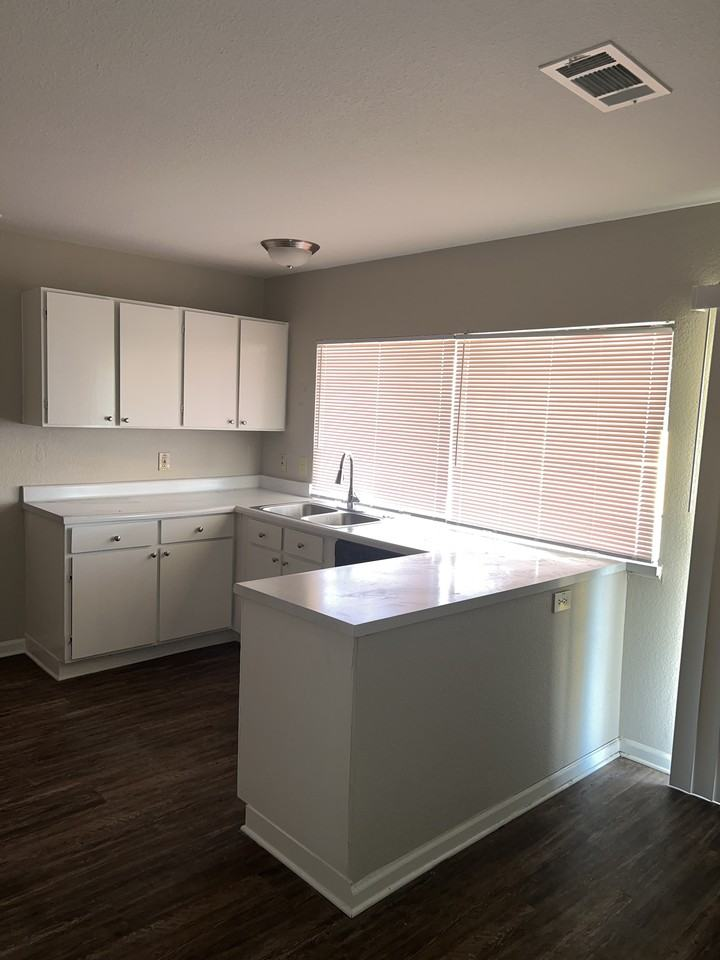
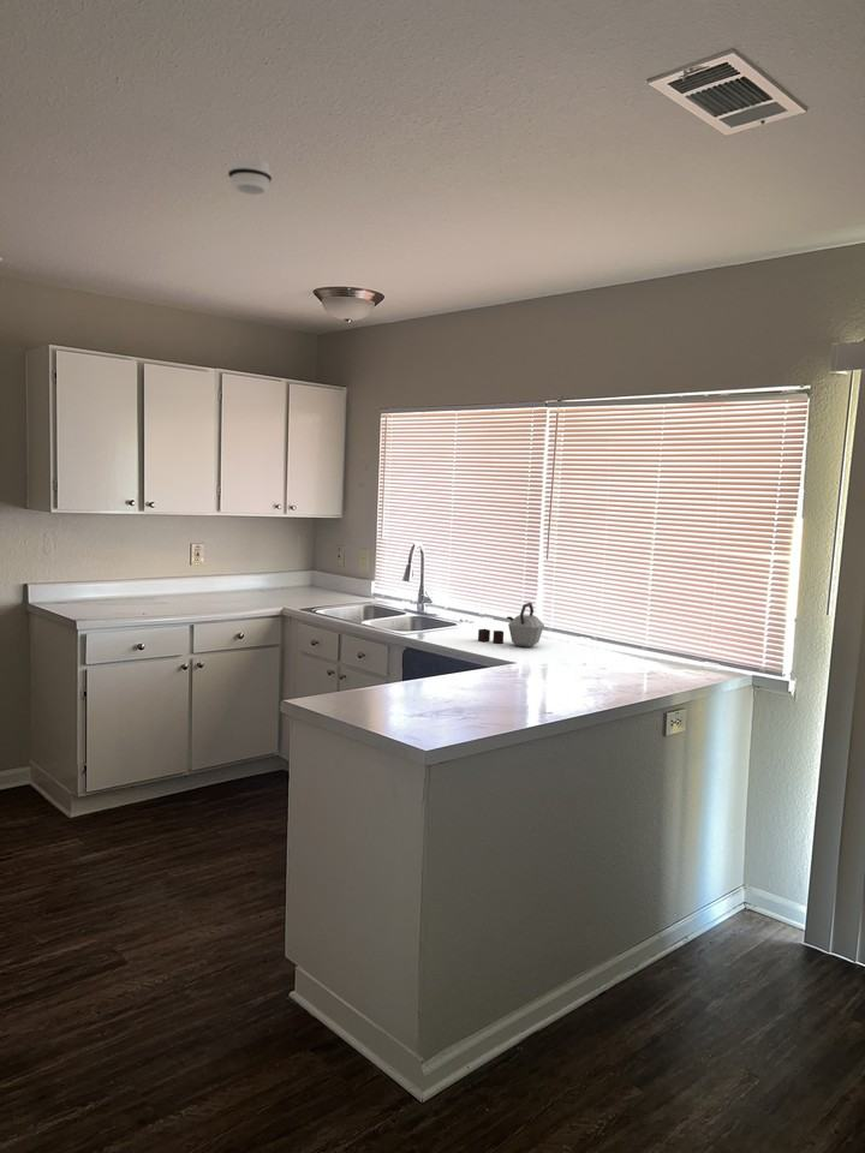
+ smoke detector (250, 175)
+ kettle (509, 623)
